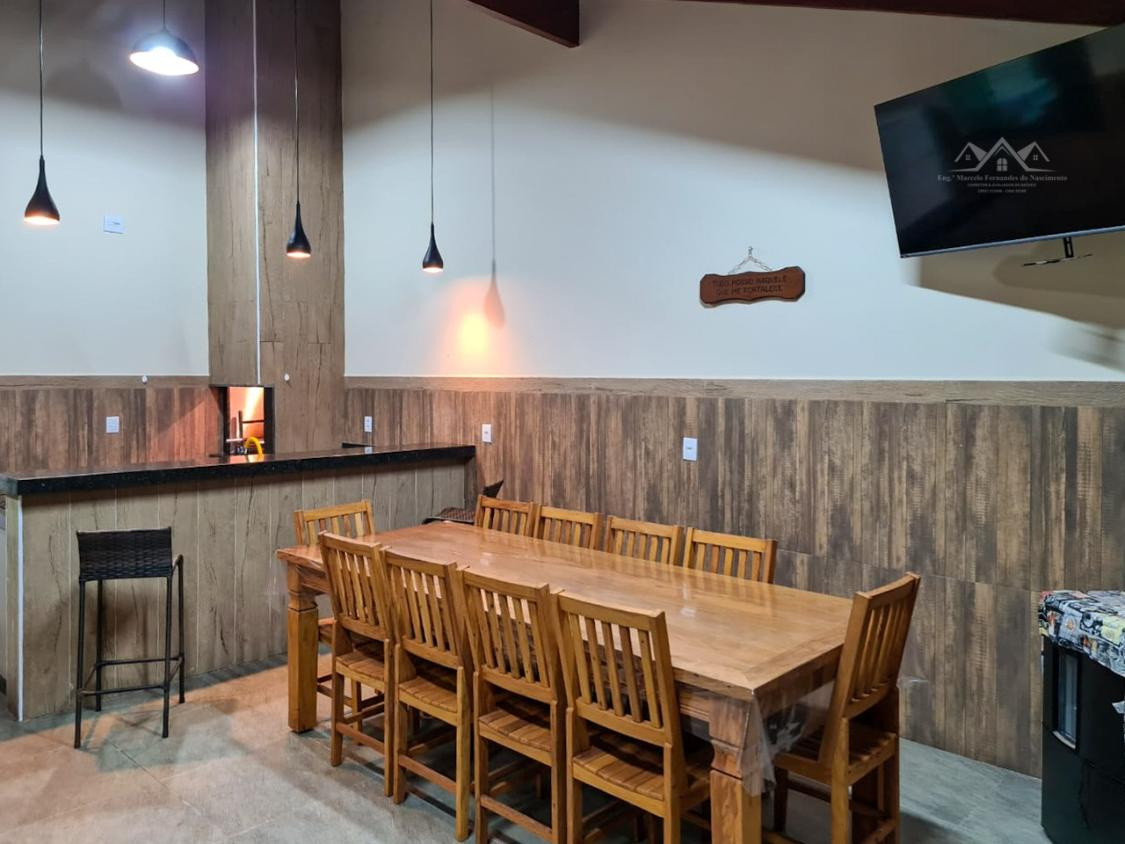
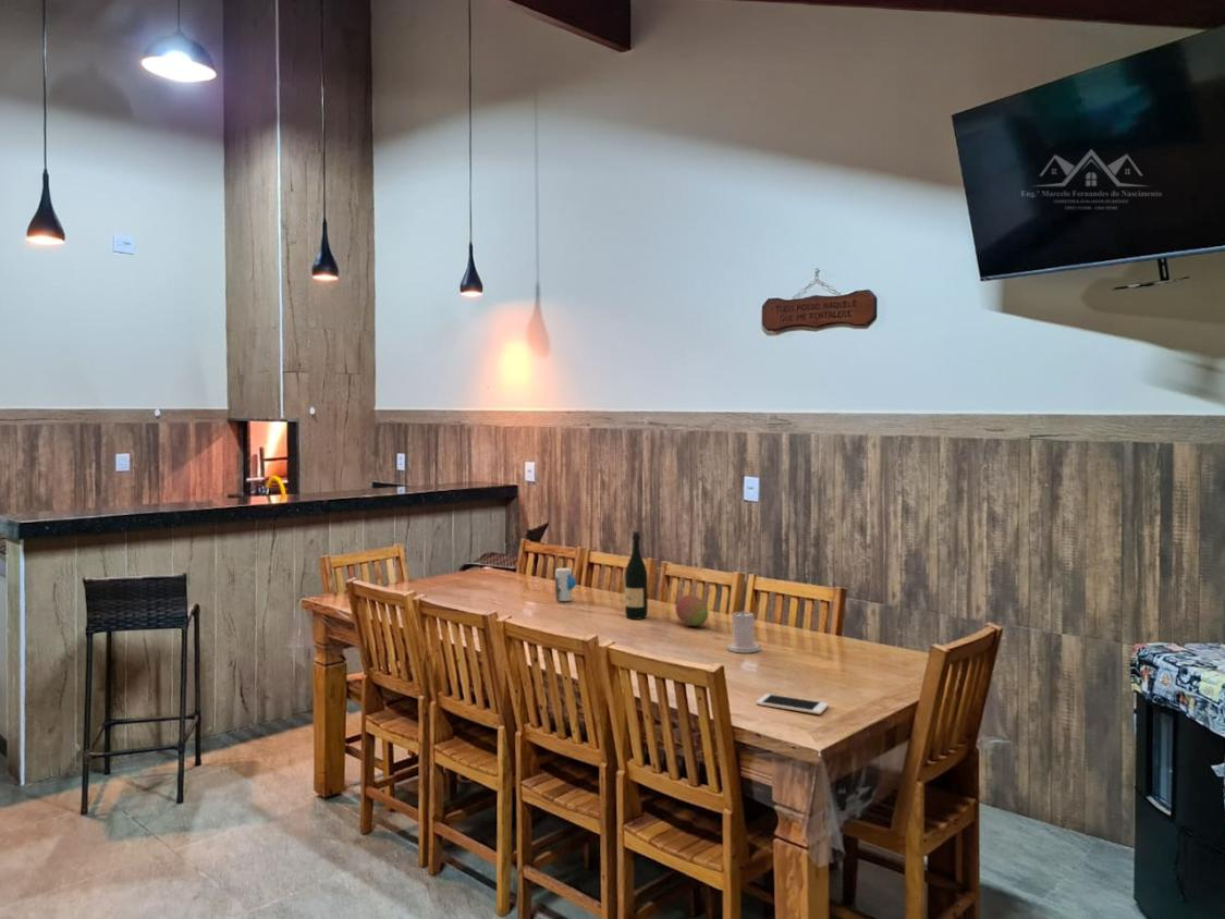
+ cell phone (792, 703)
+ candle (743, 628)
+ fruit (691, 610)
+ toy (565, 585)
+ wine bottle (636, 574)
